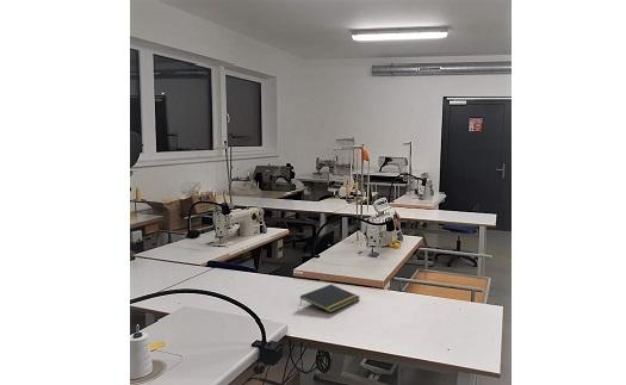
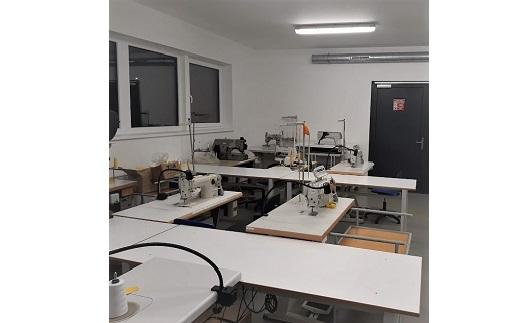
- notepad (330, 297)
